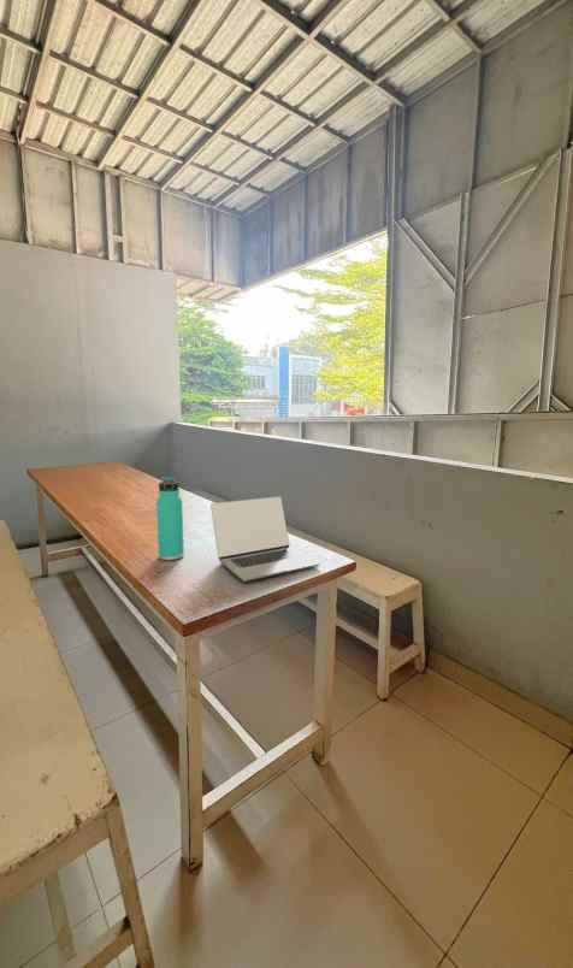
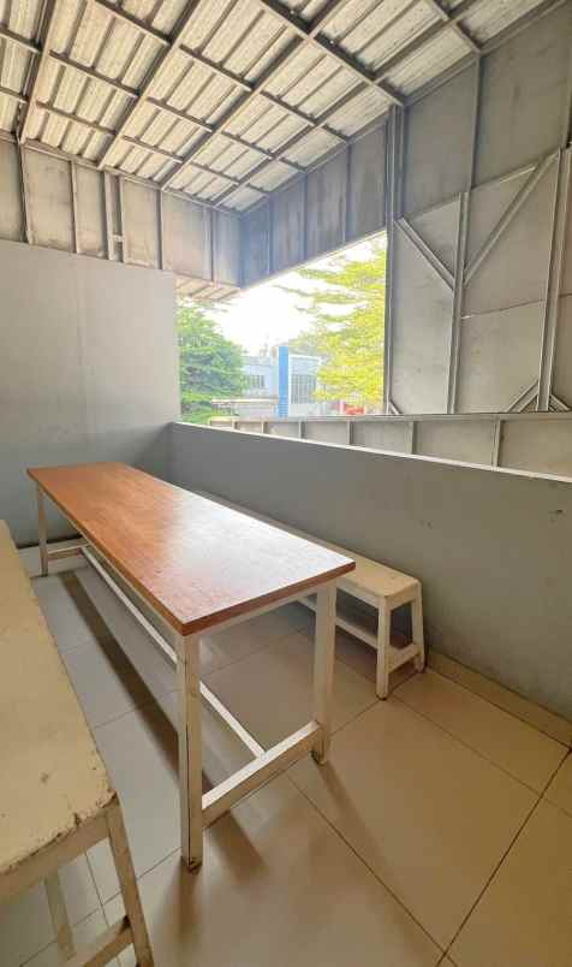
- laptop (264, 533)
- thermos bottle (170, 517)
